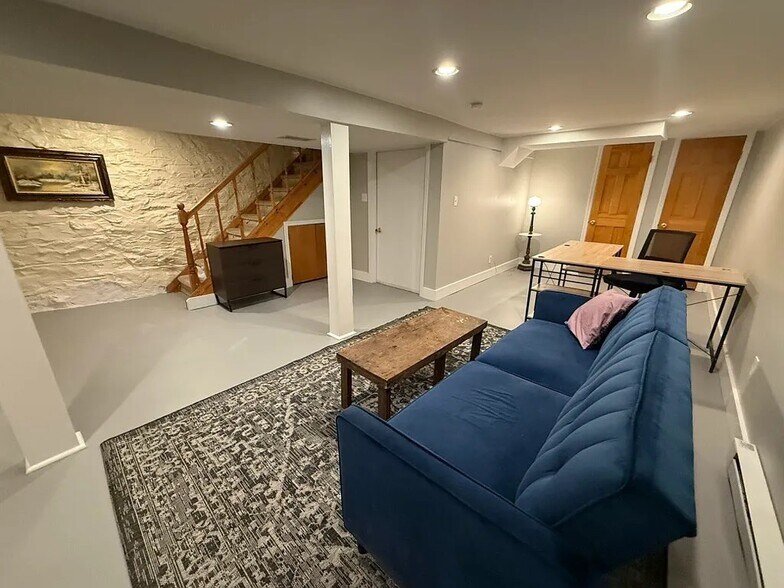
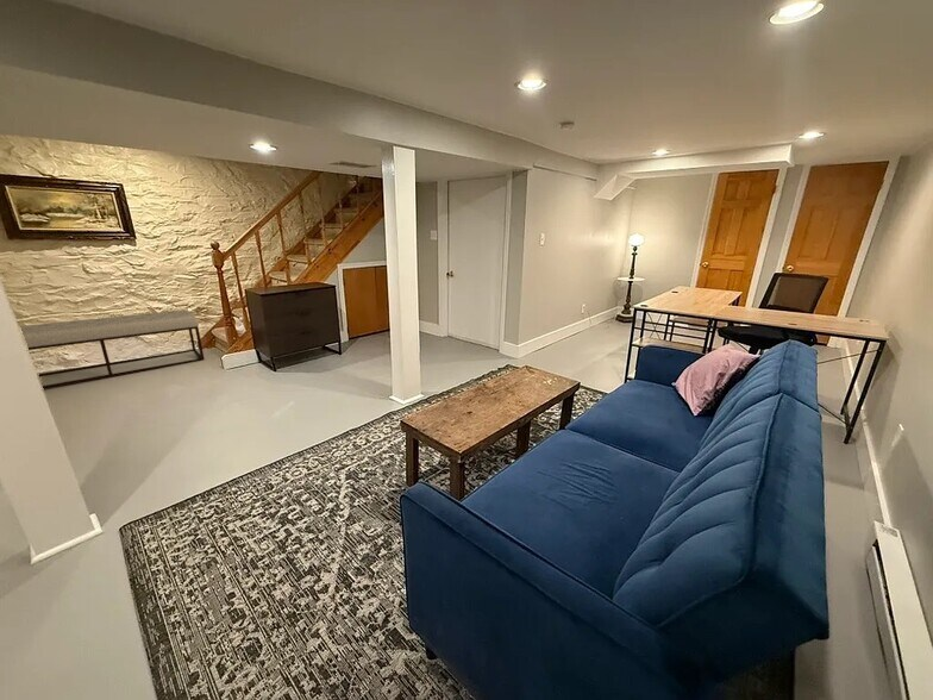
+ bench (102, 346)
